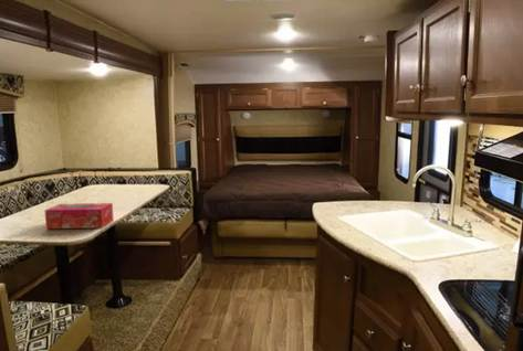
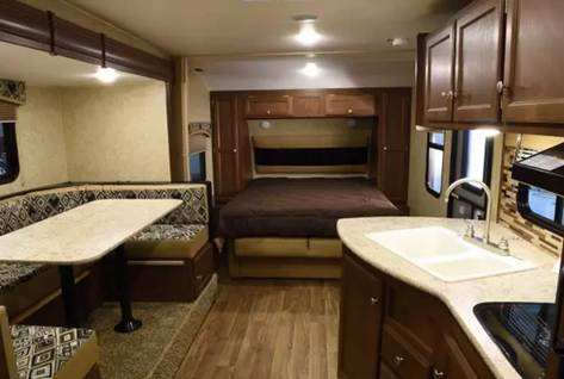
- tissue box (80, 215)
